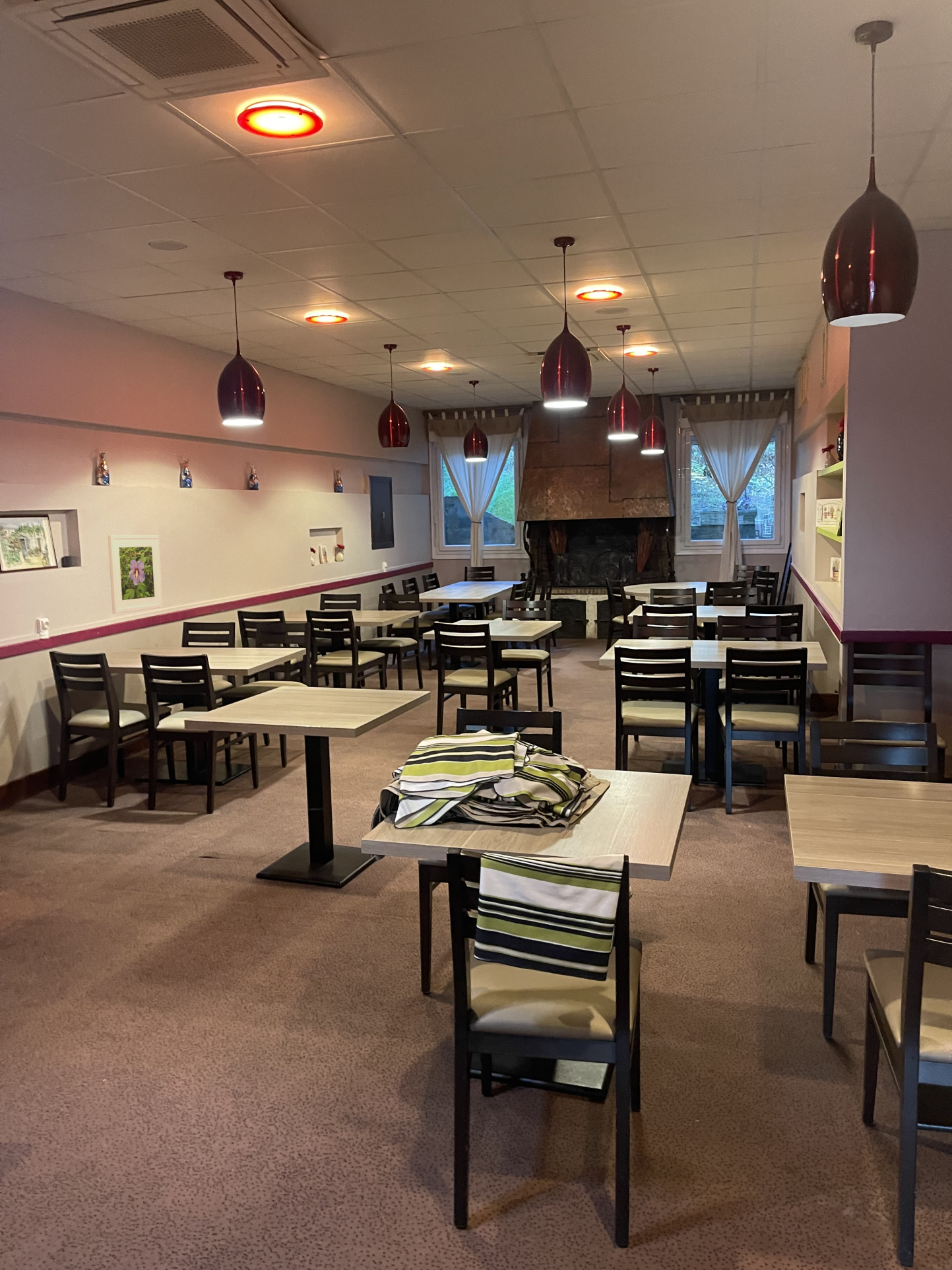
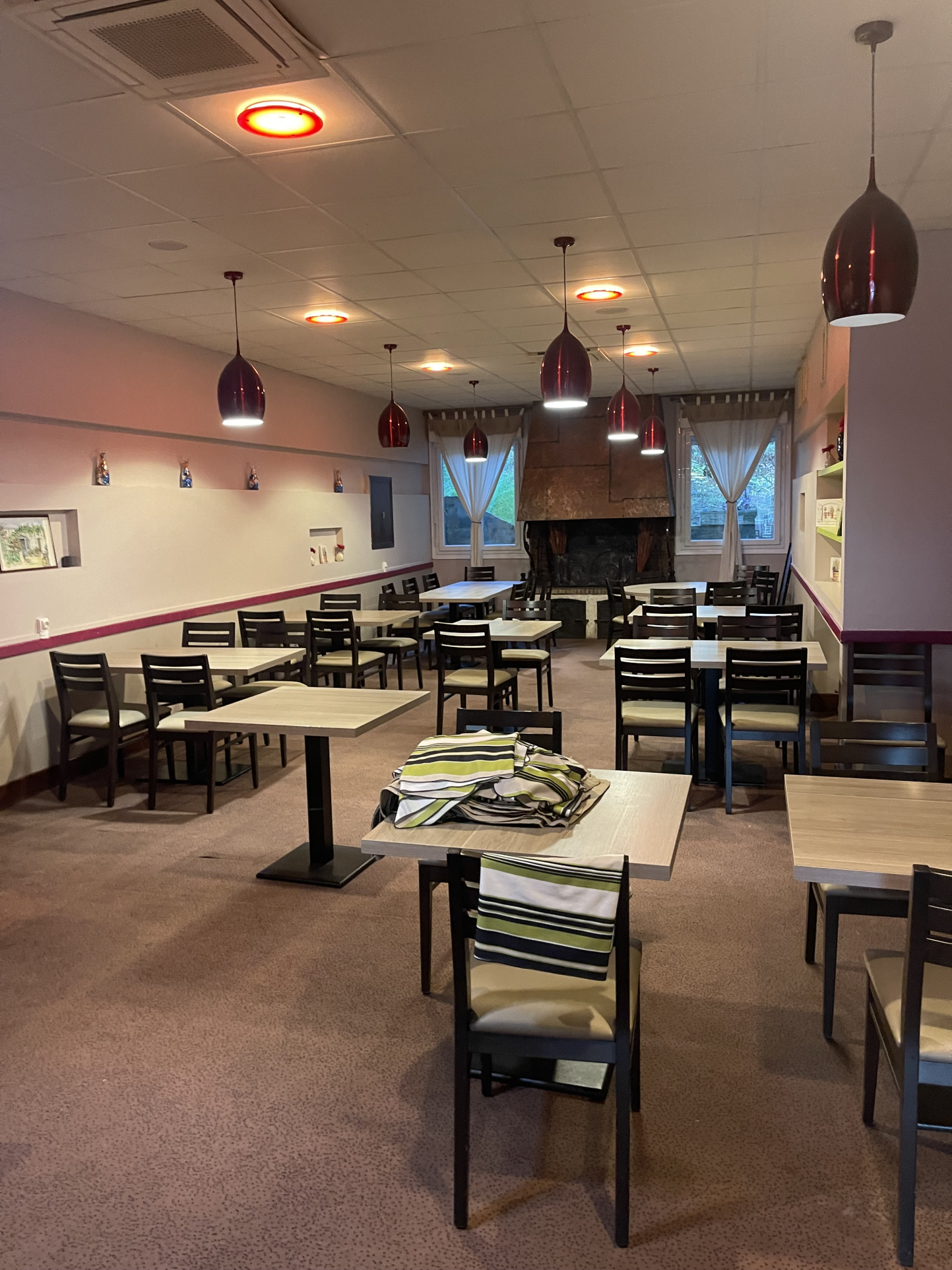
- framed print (137, 572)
